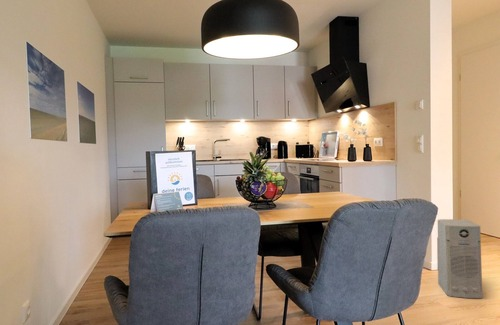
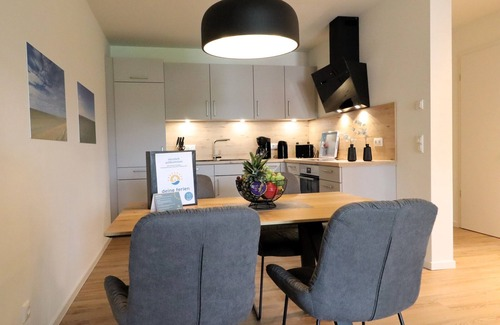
- air purifier (458, 256)
